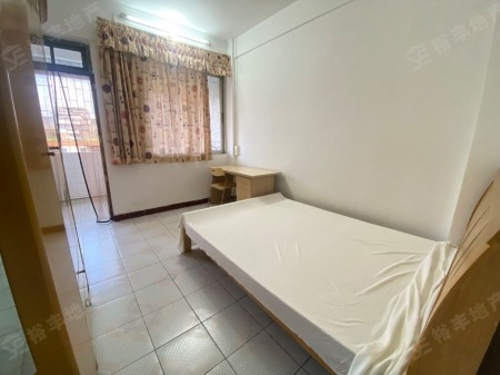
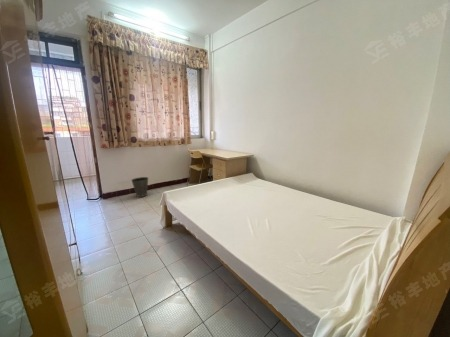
+ waste basket (140, 187)
